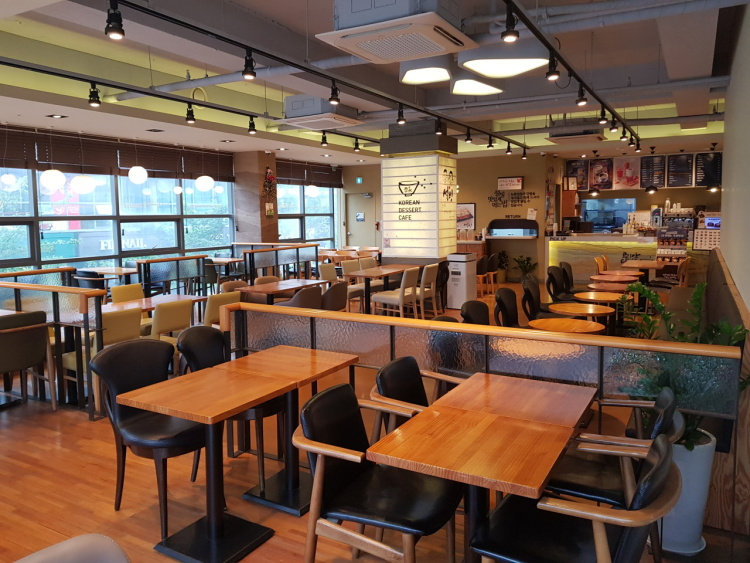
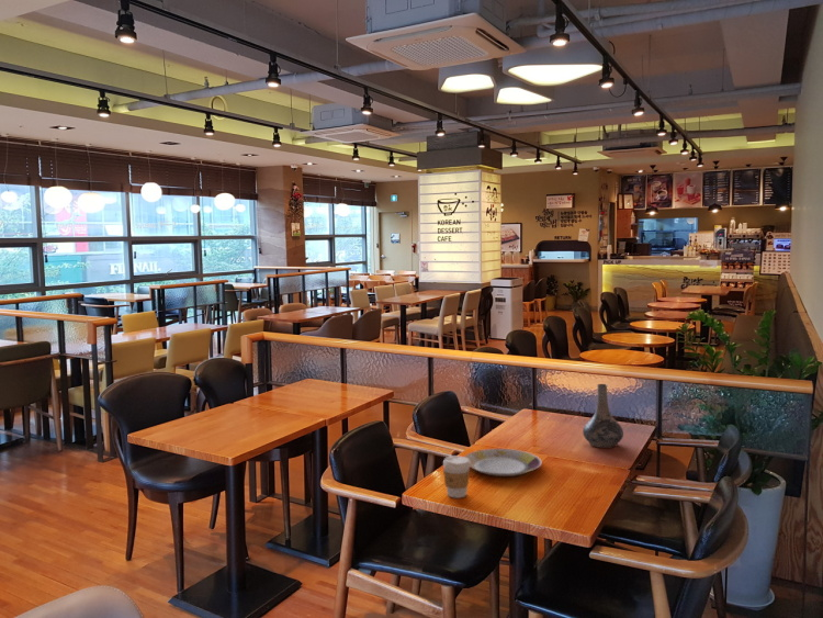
+ plate (501, 463)
+ coffee cup (456, 475)
+ decorative vase (602, 414)
